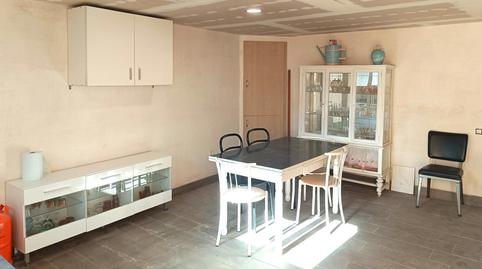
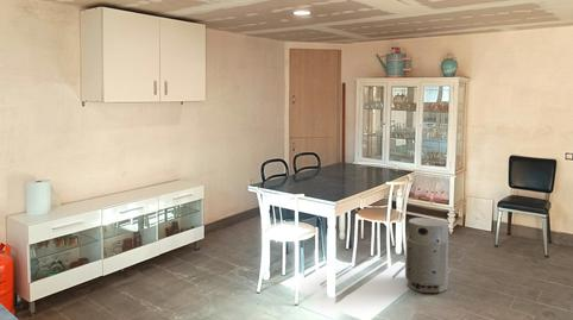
+ air purifier (427, 253)
